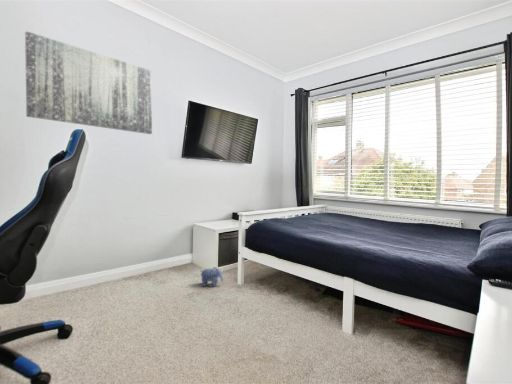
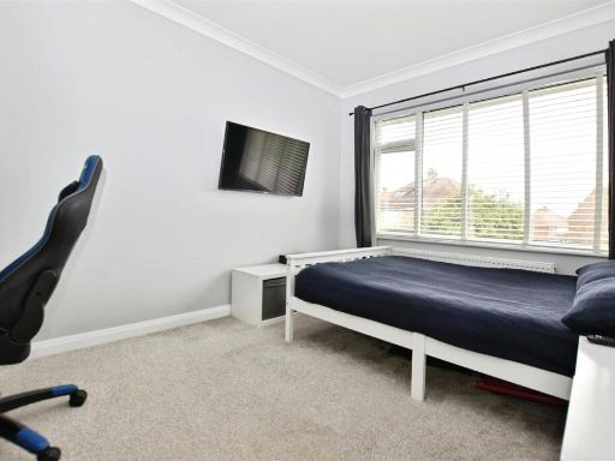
- plush toy (211, 276)
- wall art (97, 90)
